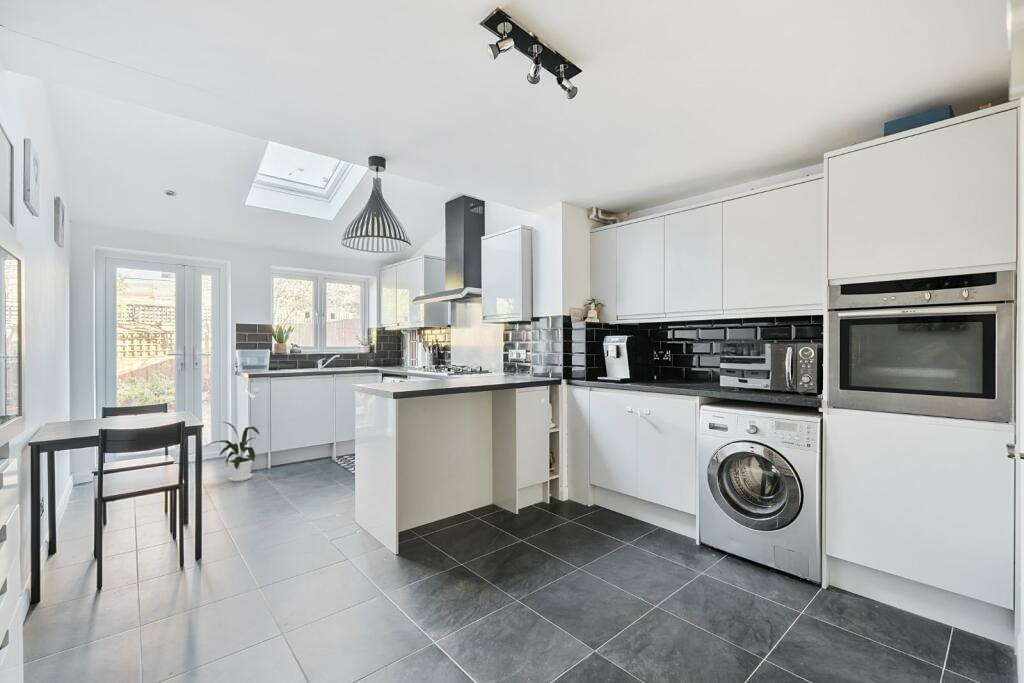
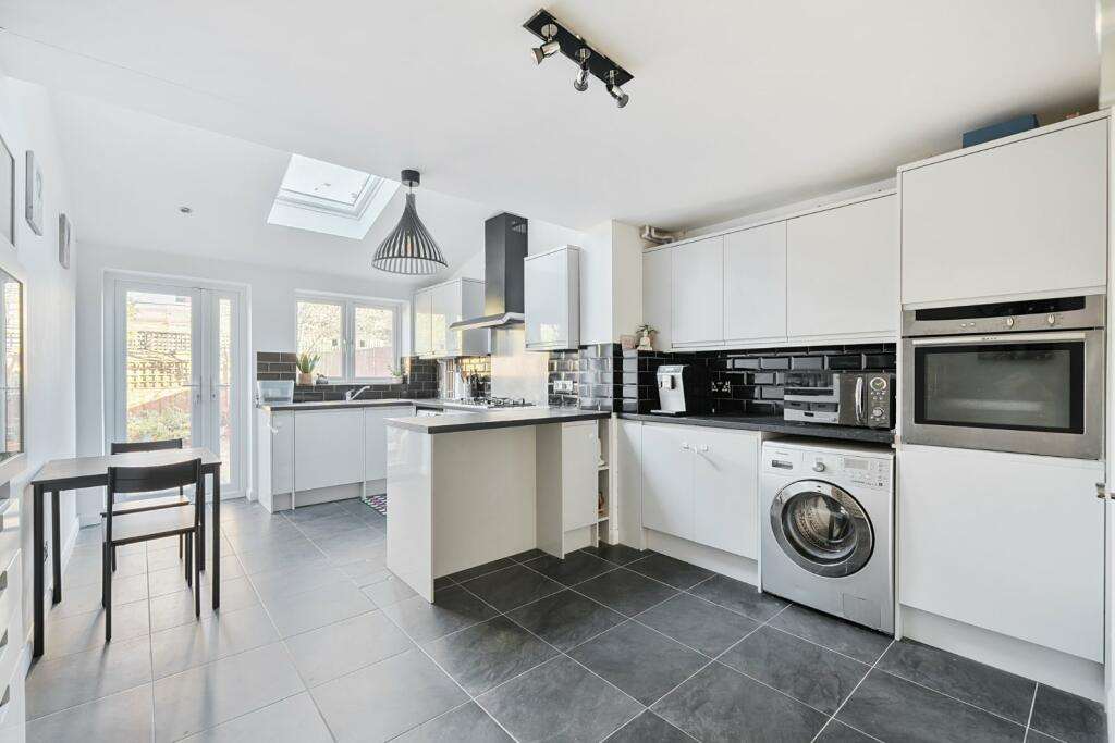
- house plant (238, 450)
